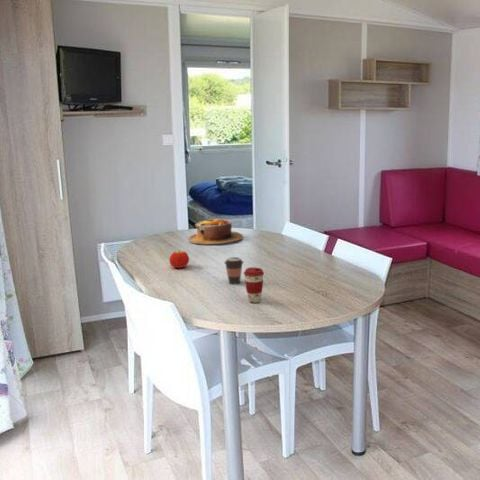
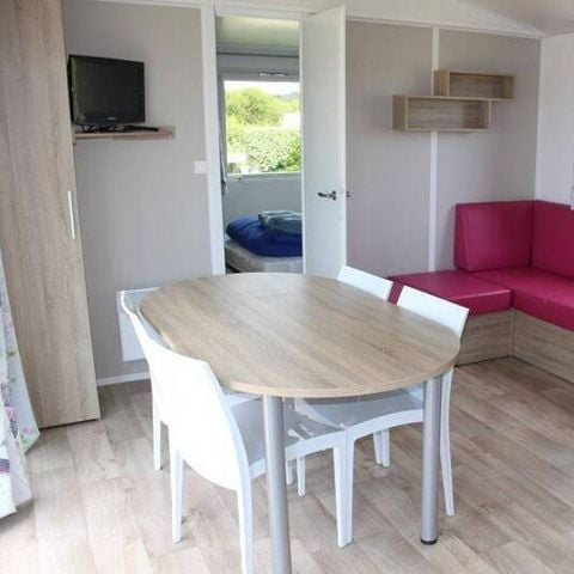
- bowl (215, 229)
- coffee cup (234, 270)
- fruit (179, 258)
- coffee cup (254, 285)
